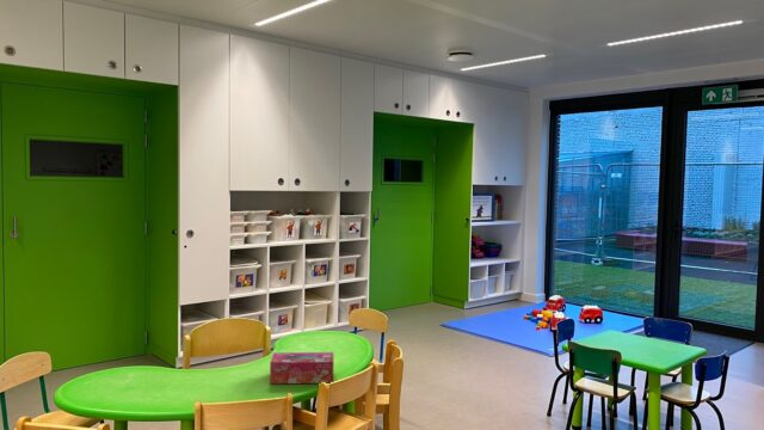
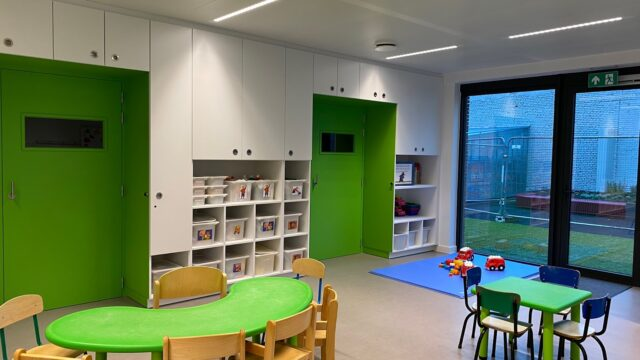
- tissue box (302, 367)
